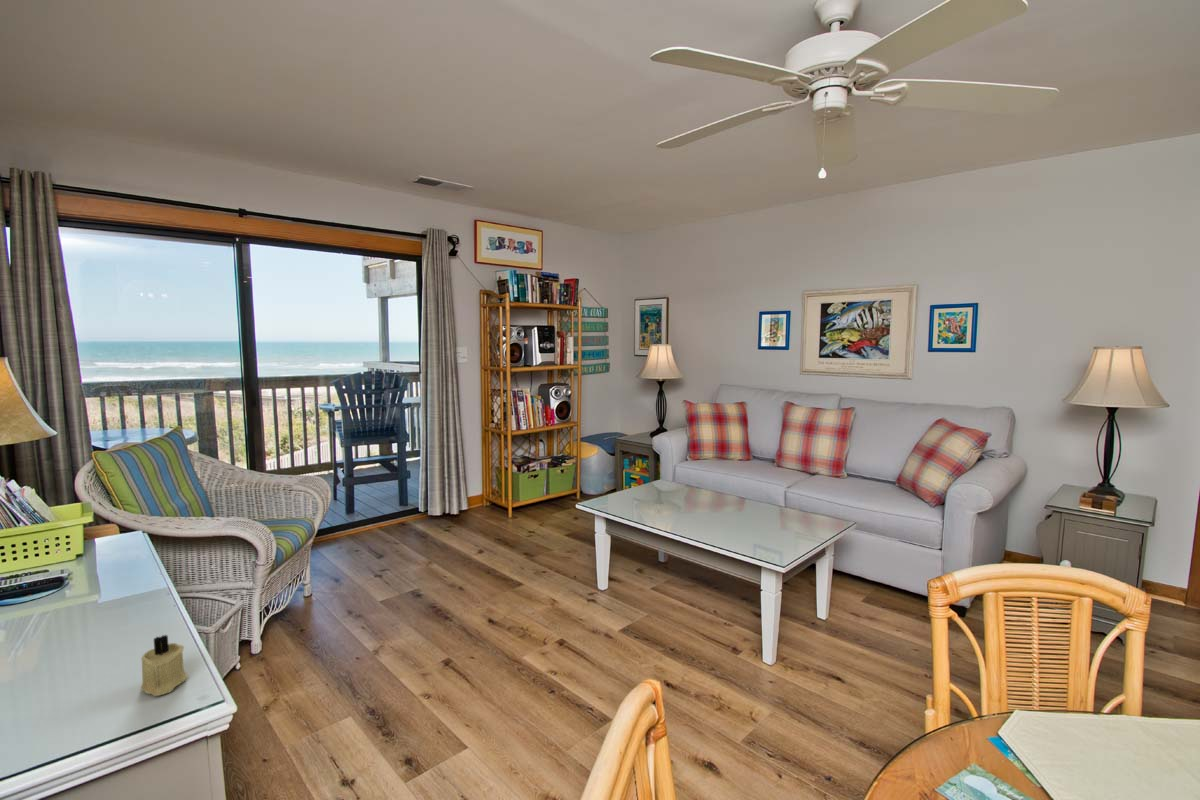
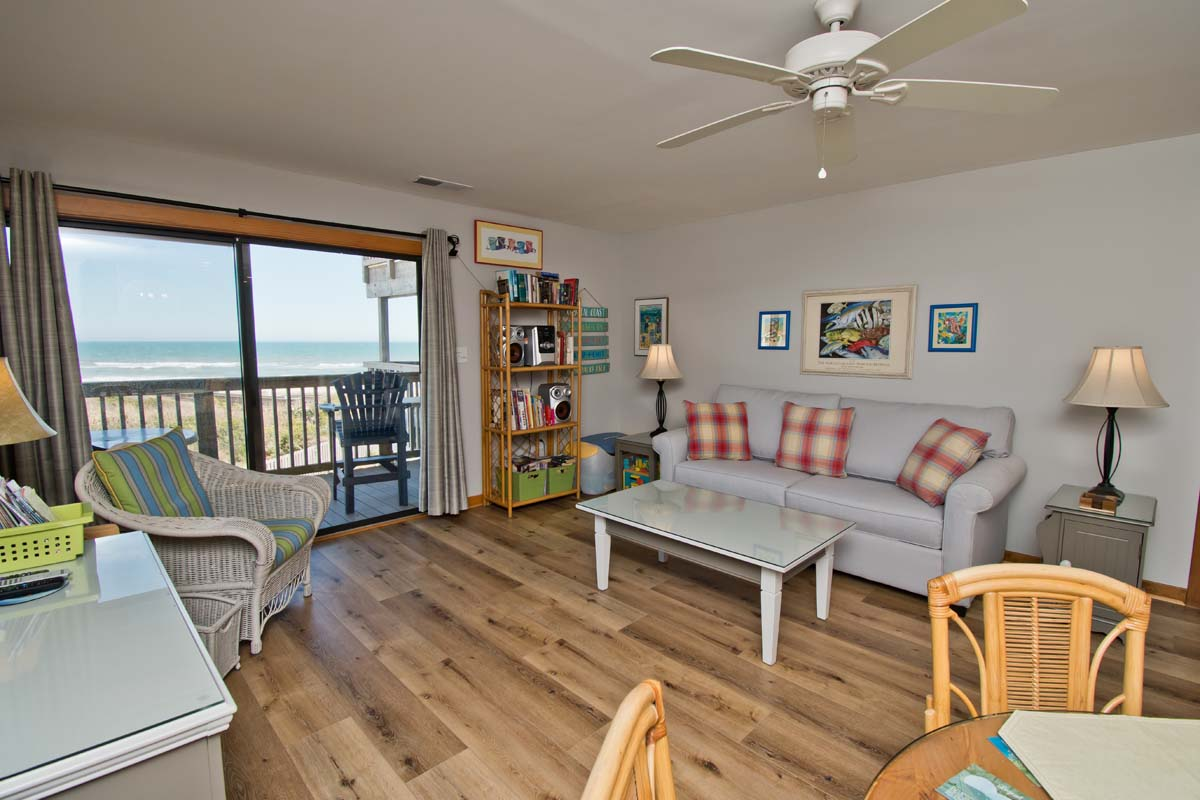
- candle (161, 662)
